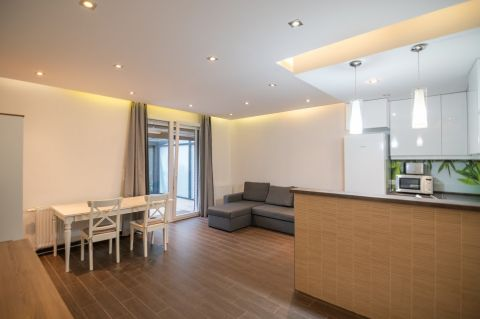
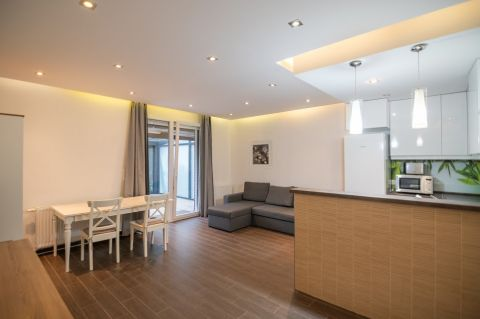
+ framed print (260, 154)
